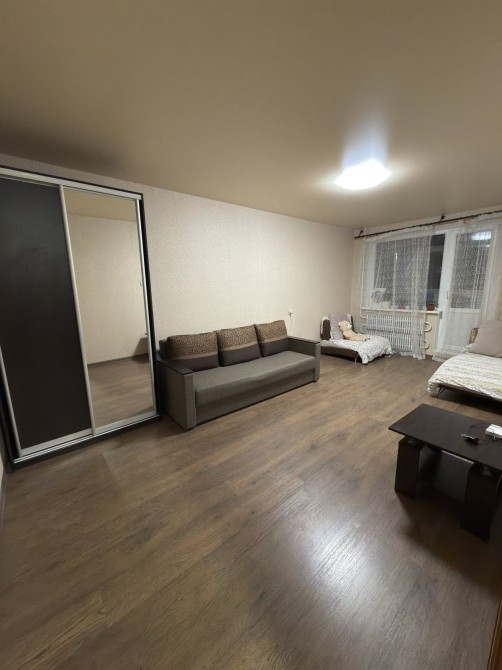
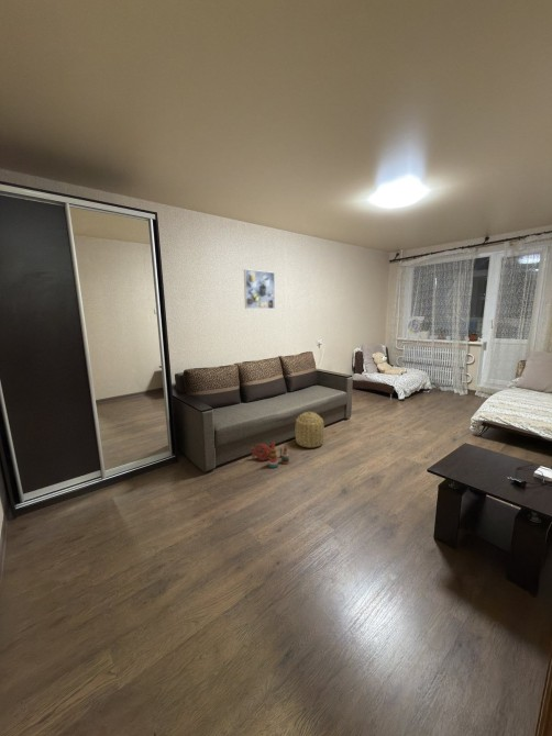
+ basket (309, 427)
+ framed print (260, 290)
+ stacking toy (271, 448)
